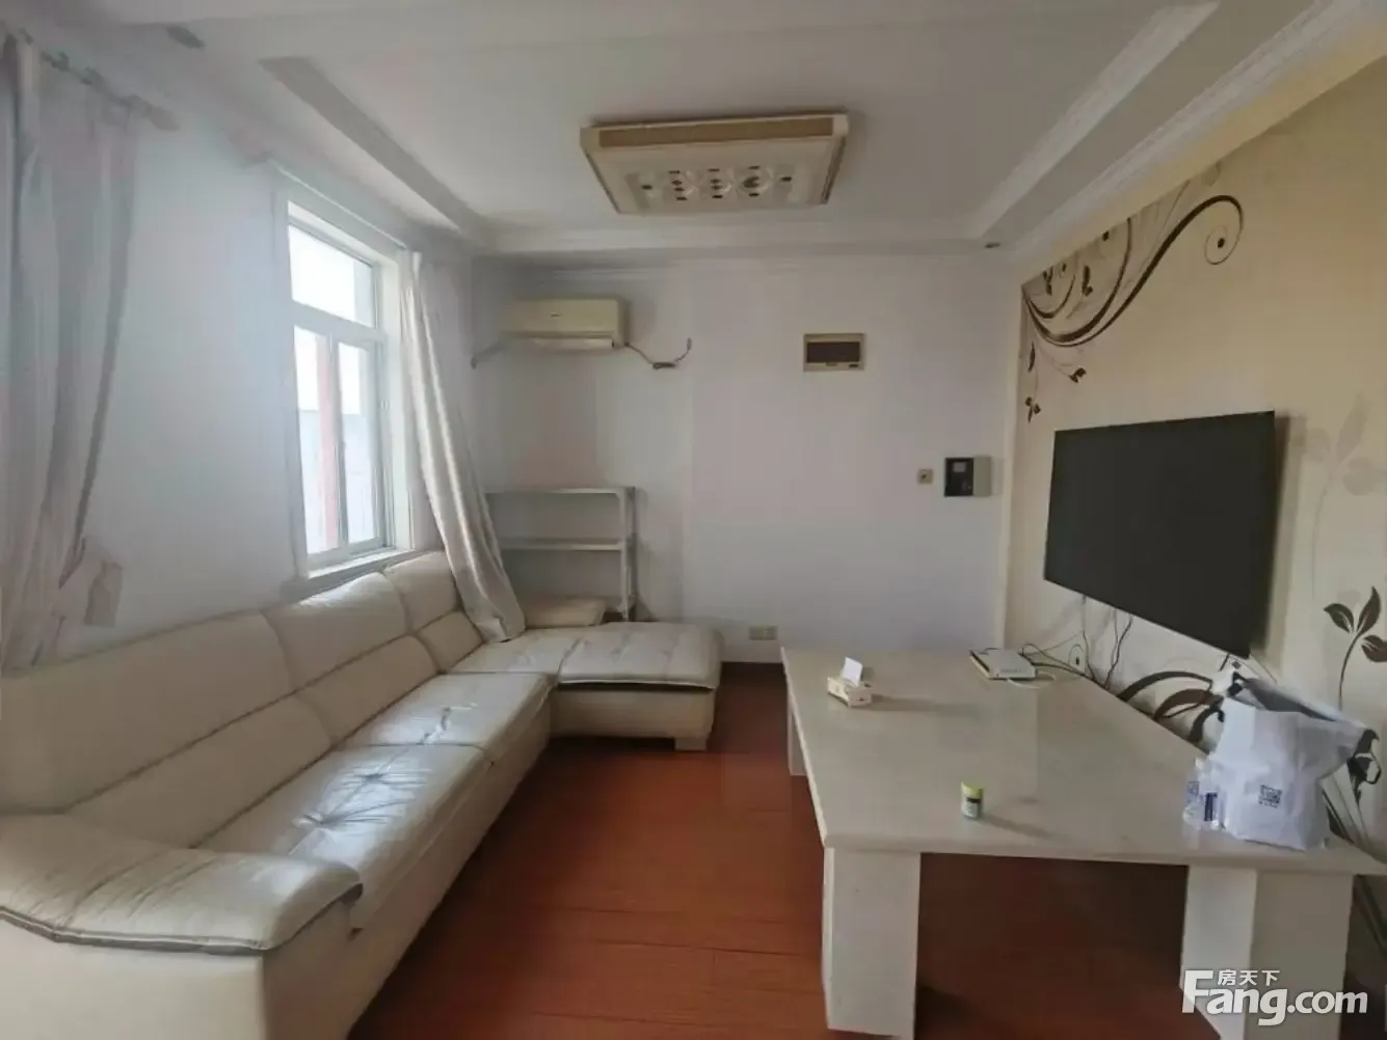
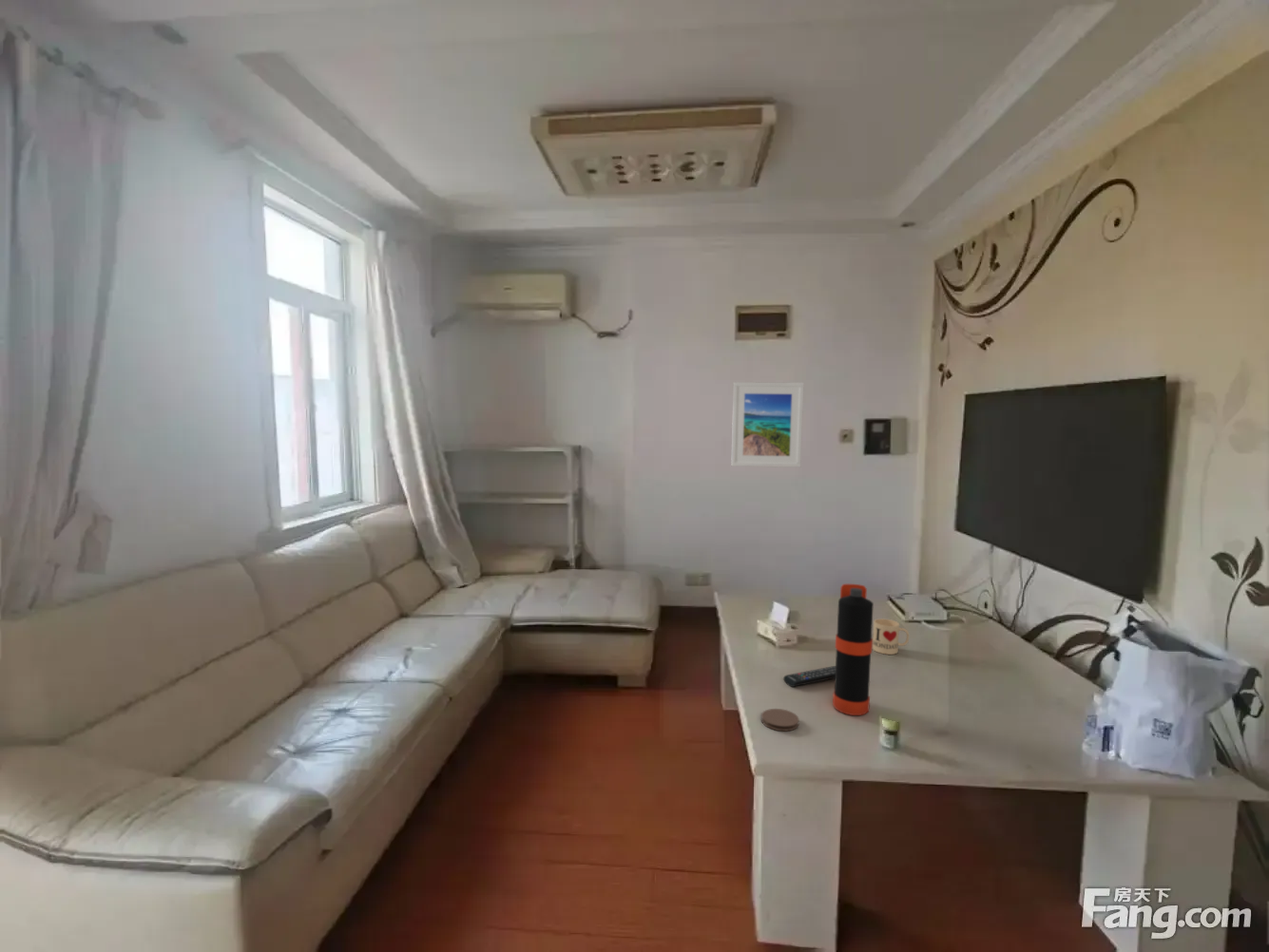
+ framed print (766, 425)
+ bottle (853, 648)
+ coaster (779, 719)
+ remote control (817, 676)
+ mug (891, 637)
